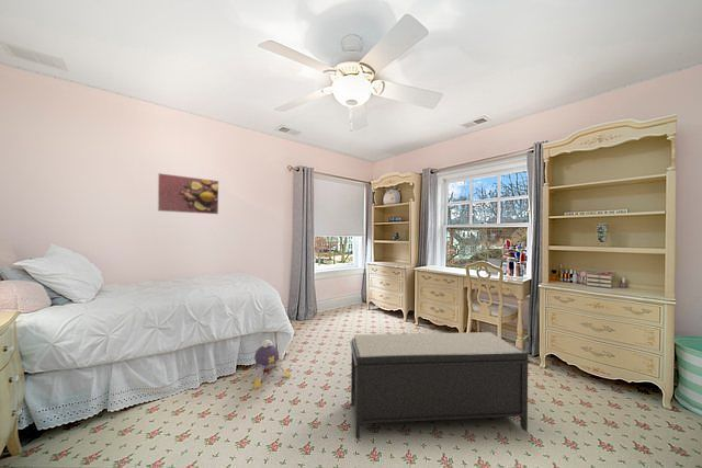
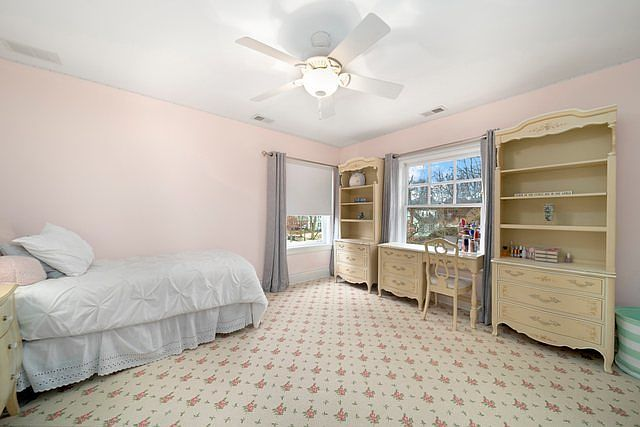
- bench (432, 378)
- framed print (190, 195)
- plush toy (267, 357)
